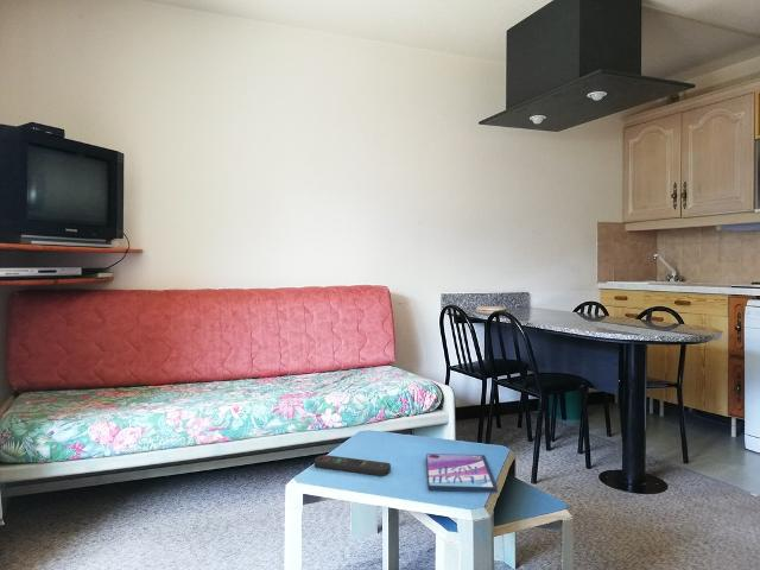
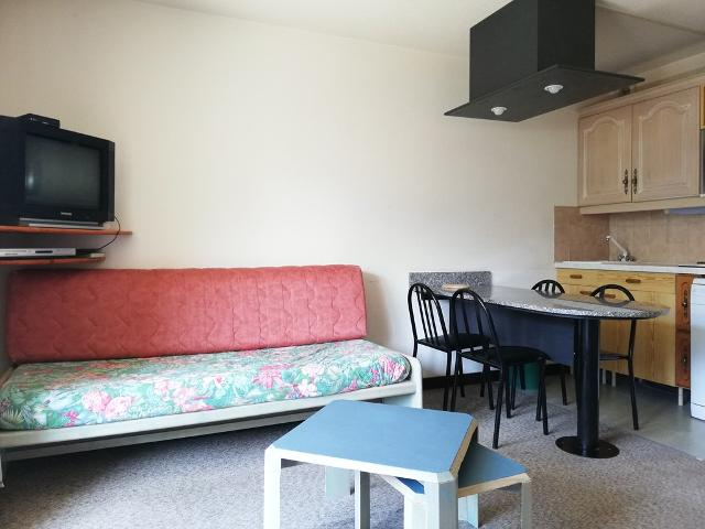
- video game case (458, 470)
- remote control (352, 464)
